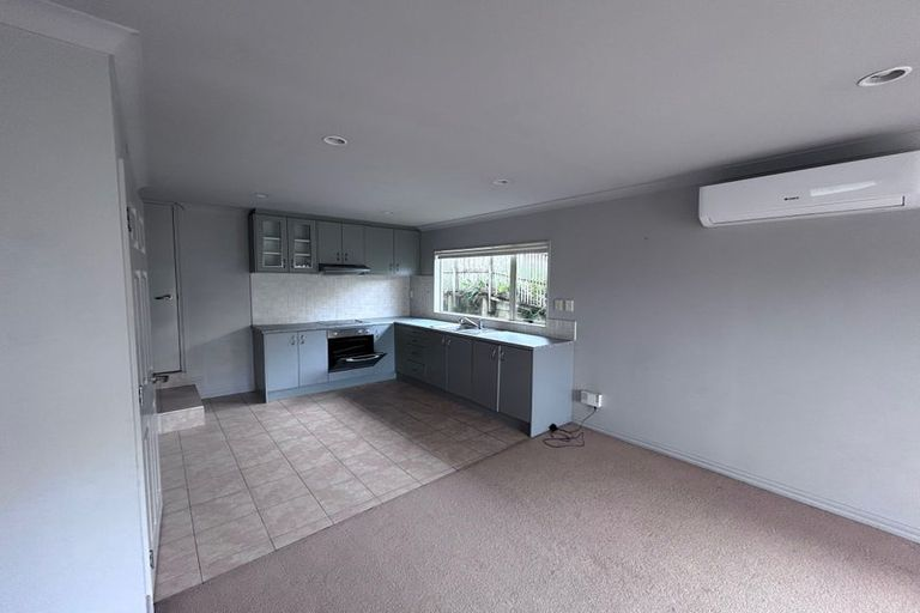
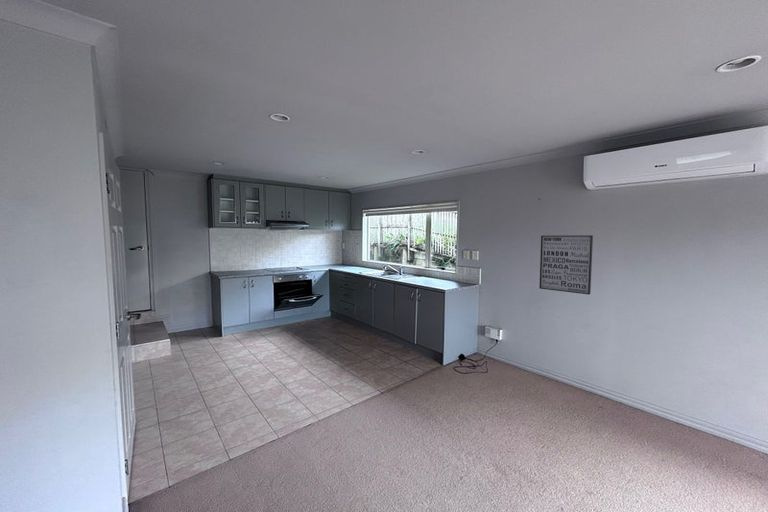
+ wall art (564, 263)
